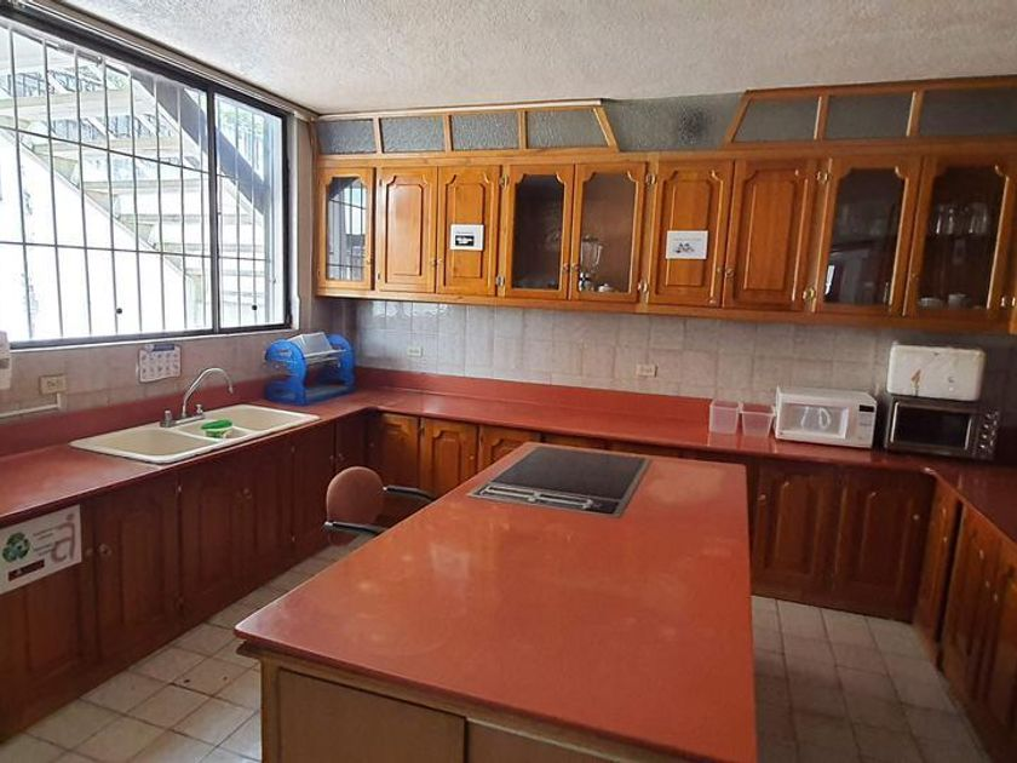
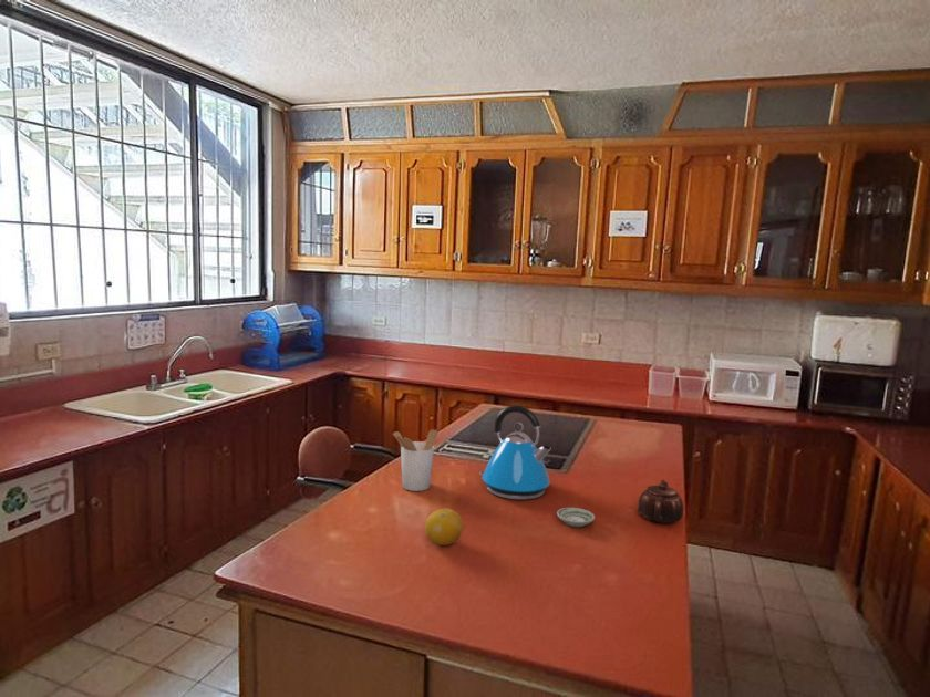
+ kettle (515, 447)
+ saucer (575, 518)
+ utensil holder (412, 458)
+ fruit (444, 527)
+ teapot (661, 498)
